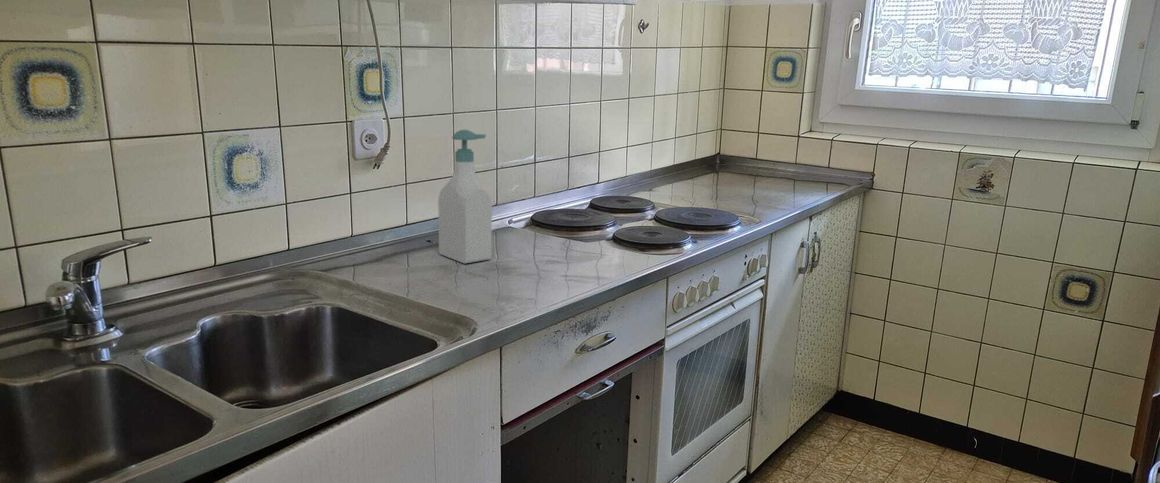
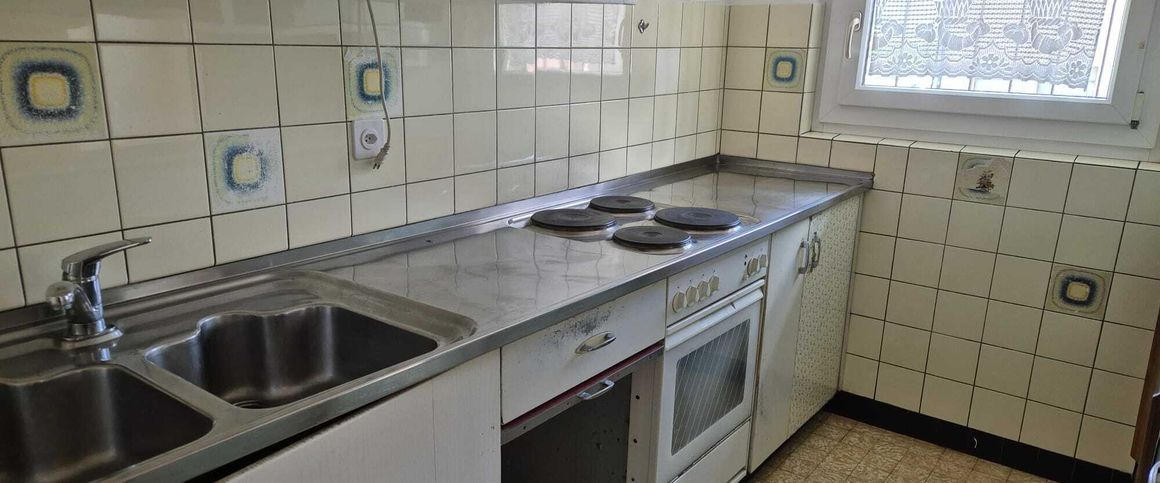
- soap bottle (468, 193)
